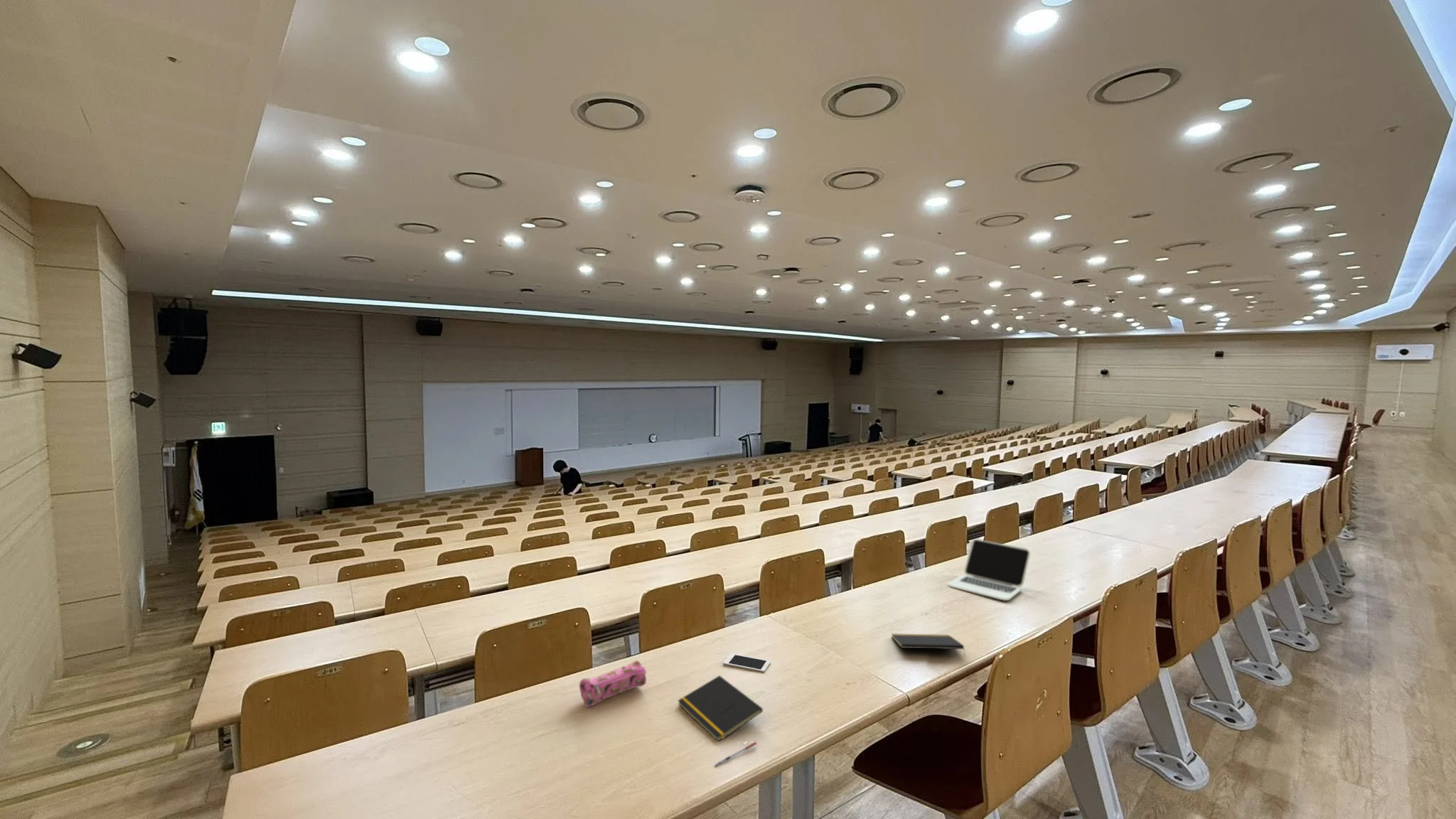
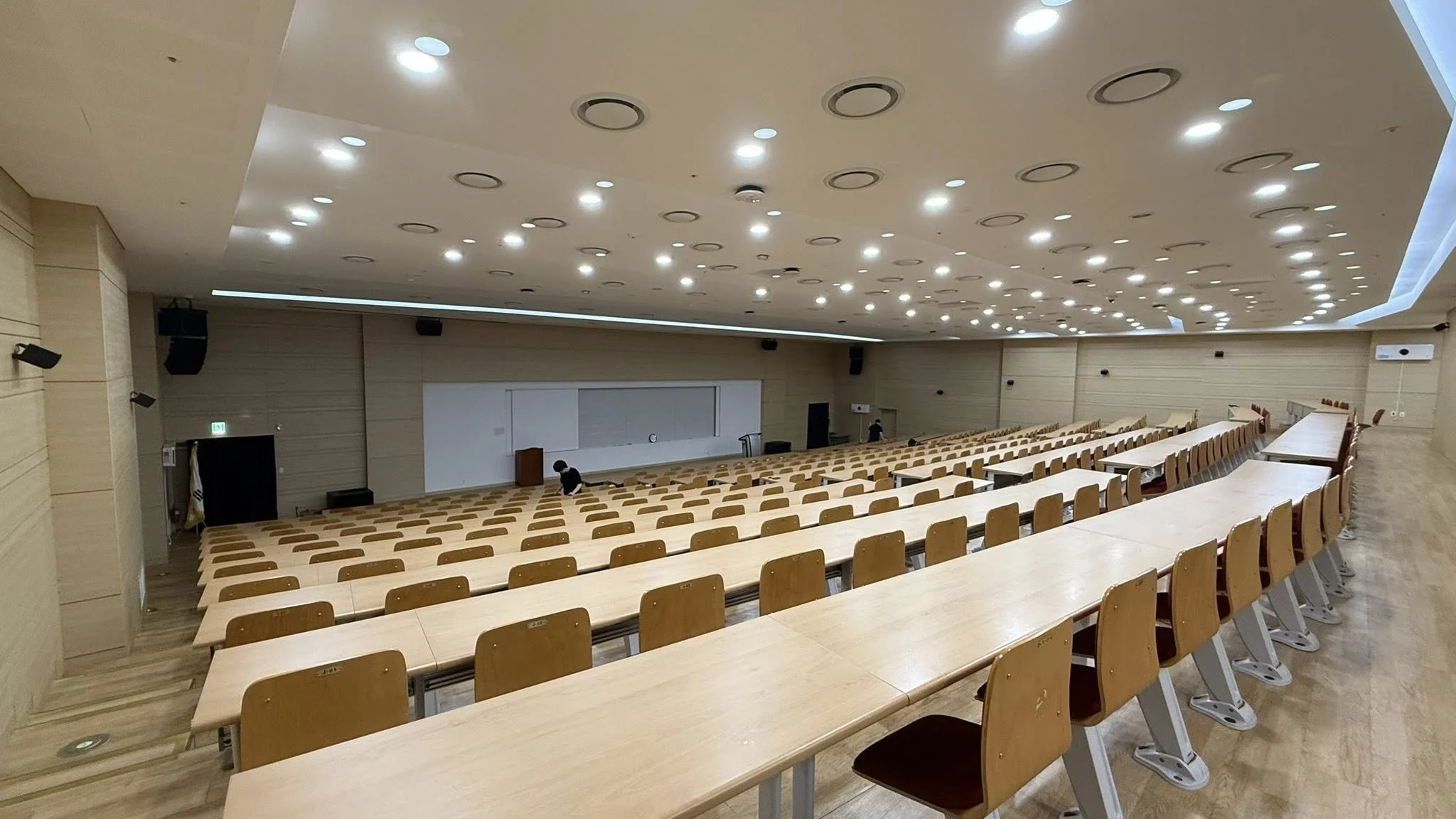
- pencil case (614, 682)
- laptop (988, 567)
- notepad (719, 705)
- notepad (926, 641)
- pen (736, 753)
- cell phone (746, 663)
